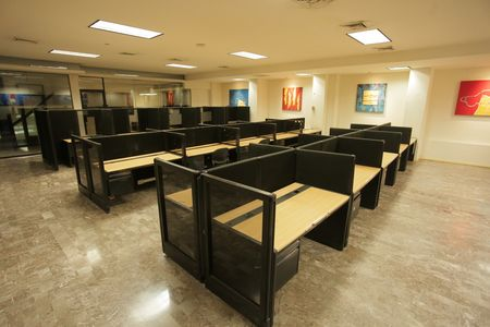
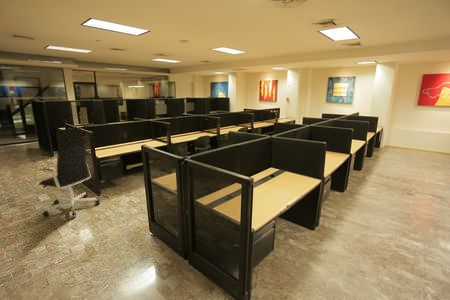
+ office chair (65, 168)
